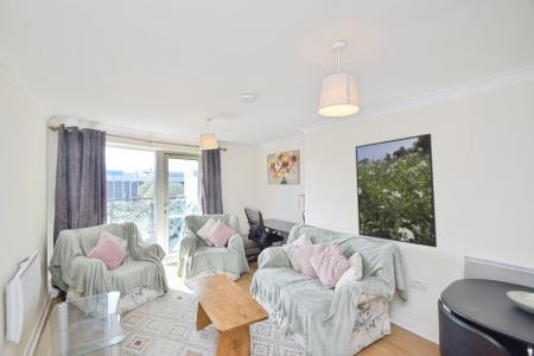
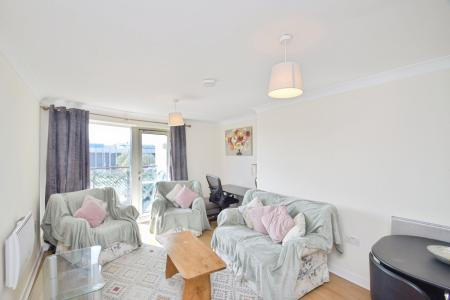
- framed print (390, 190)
